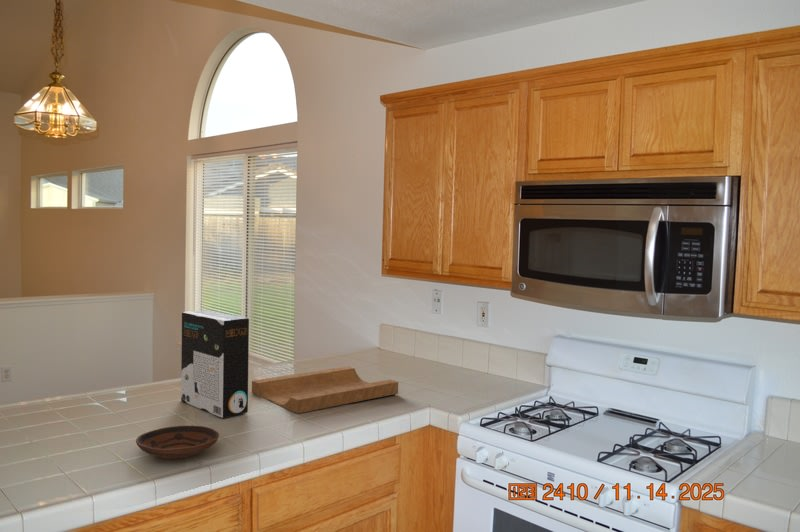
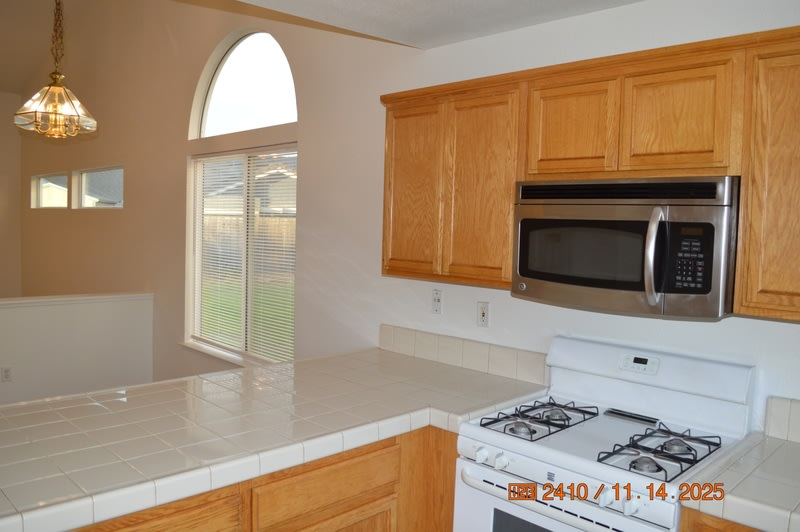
- bowl (178, 444)
- cereal box (214, 361)
- cutting board (325, 387)
